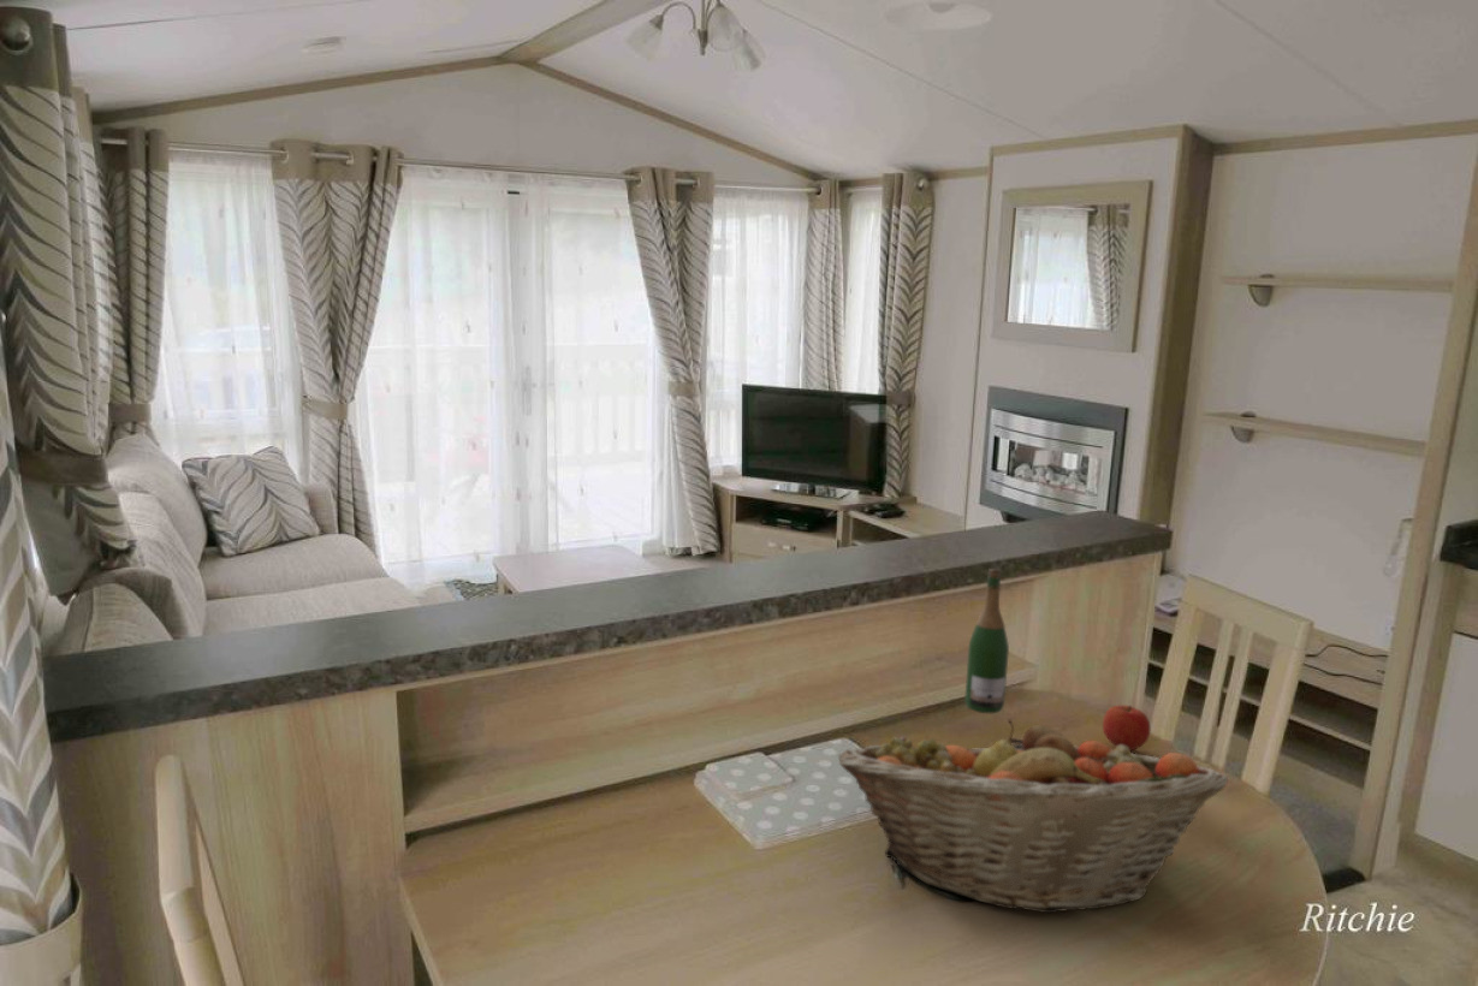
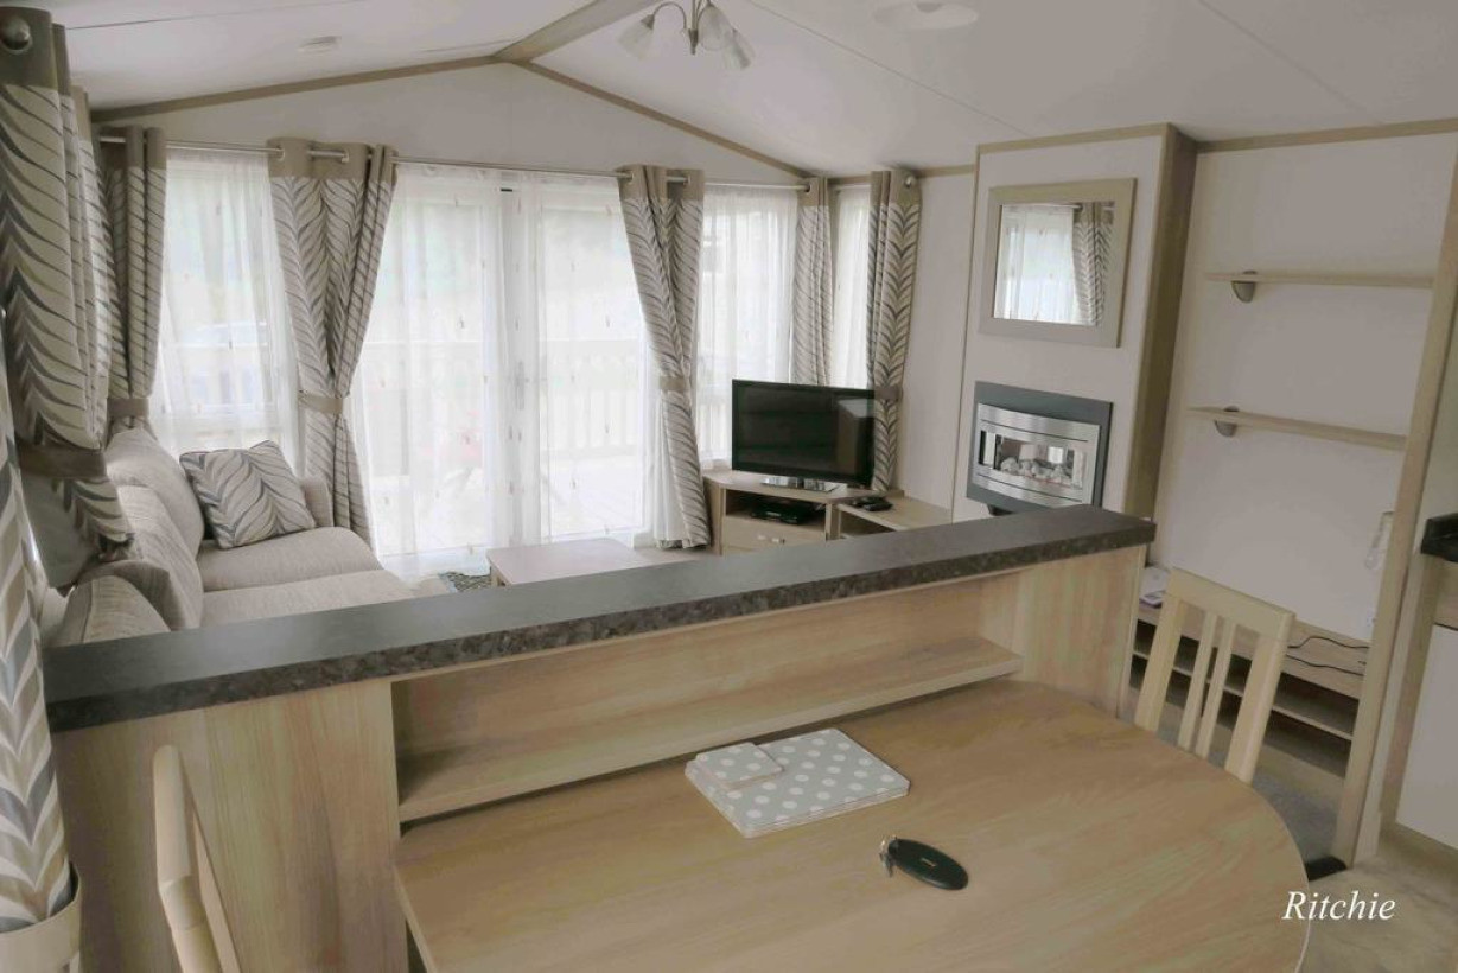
- wine bottle (1005, 663)
- fruit basket (1022, 792)
- apple (1126, 726)
